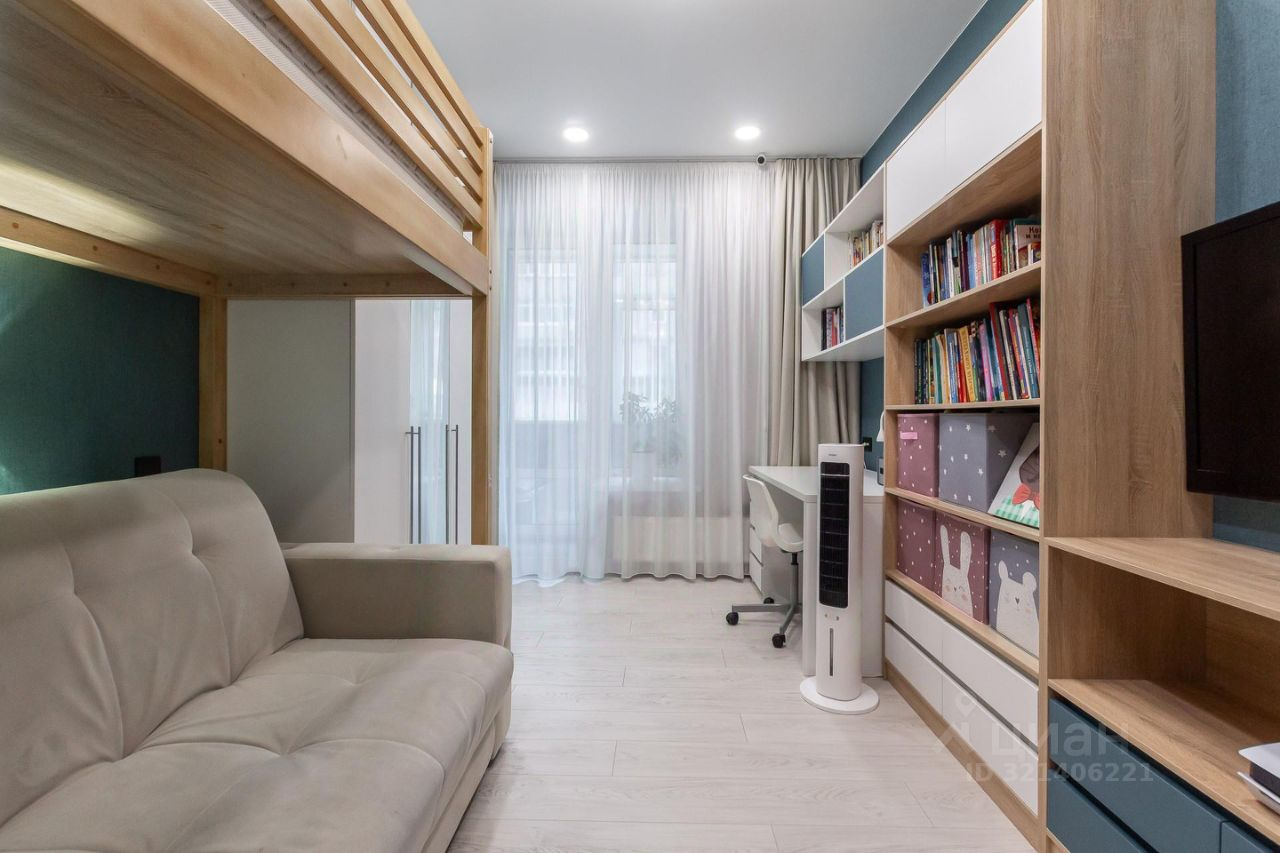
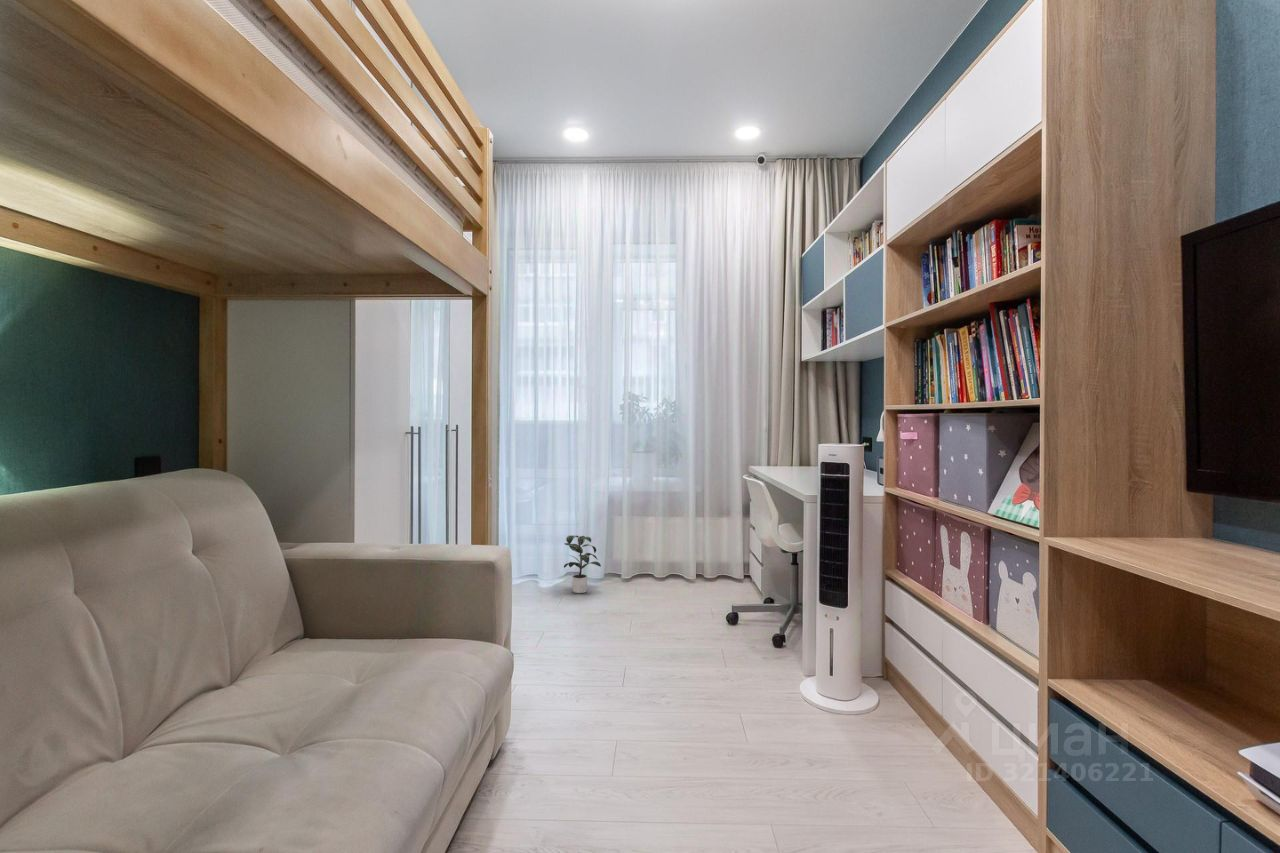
+ potted plant (585, 561)
